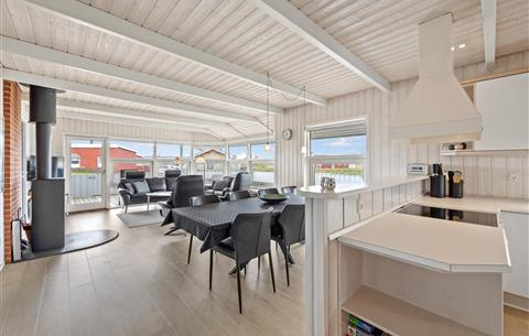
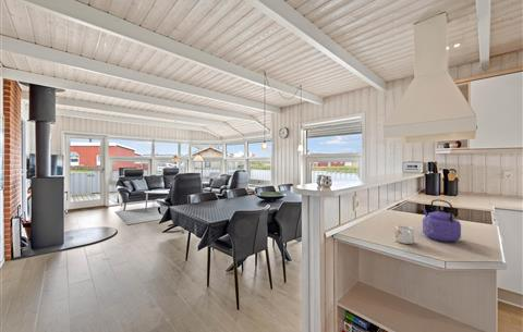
+ kettle (437, 218)
+ mug (405, 235)
